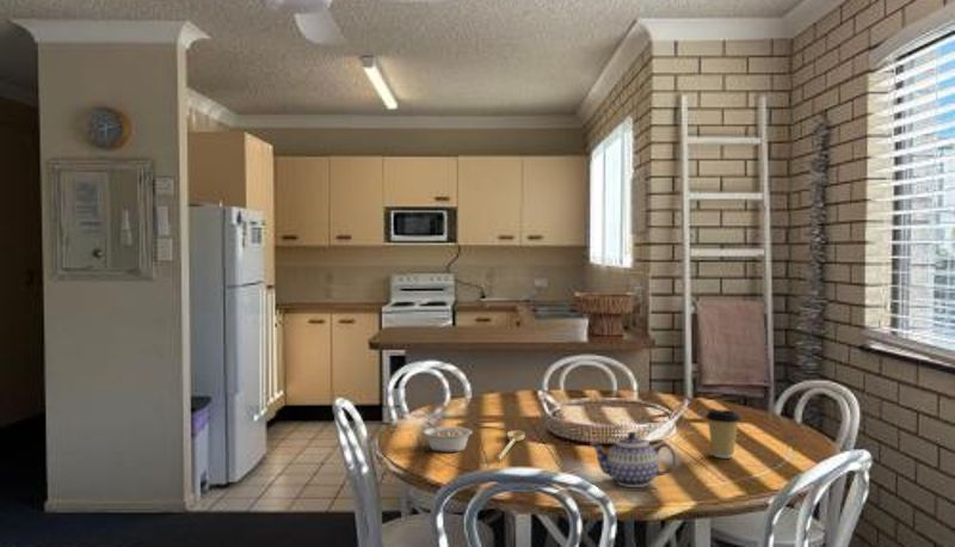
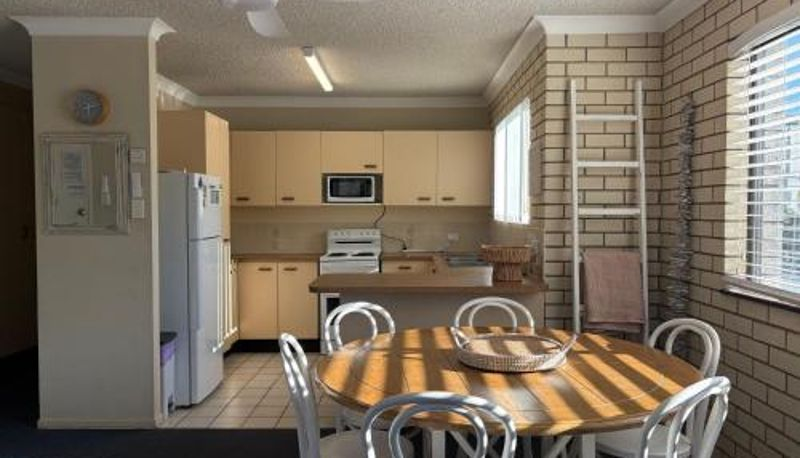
- spoon (509, 444)
- legume (445, 437)
- coffee cup (722, 432)
- teapot (631, 457)
